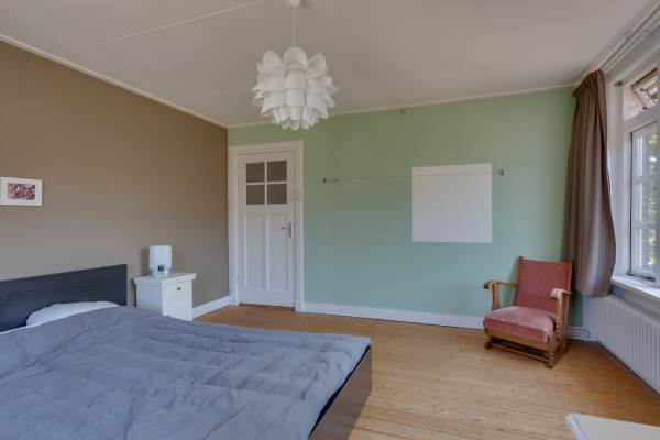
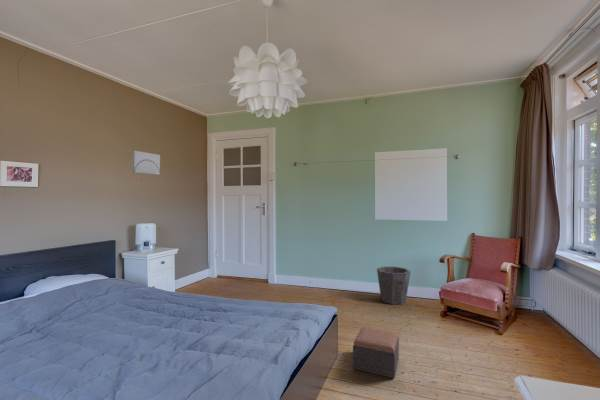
+ waste bin (393, 285)
+ wall art (146, 163)
+ footstool (376, 349)
